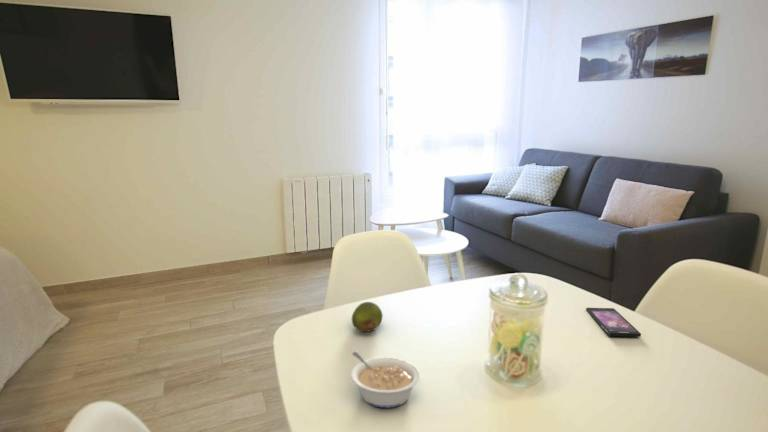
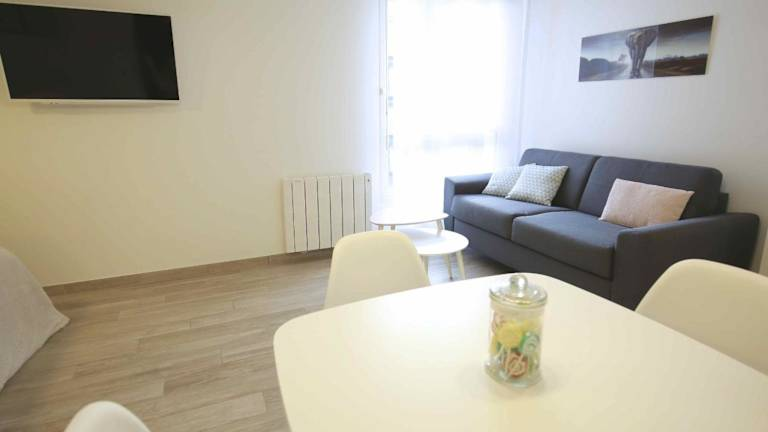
- smartphone (611, 321)
- legume (382, 381)
- fruit (367, 315)
